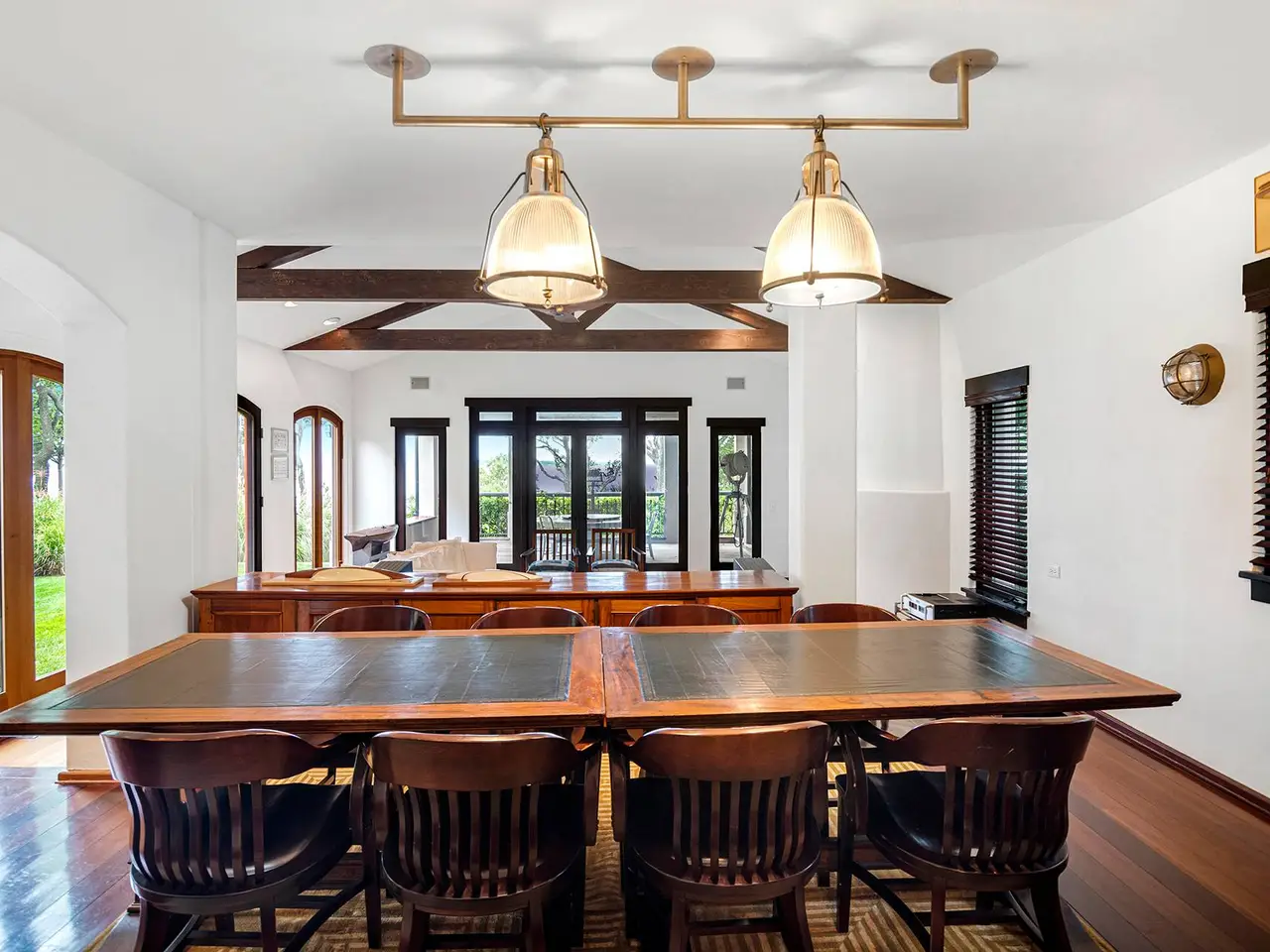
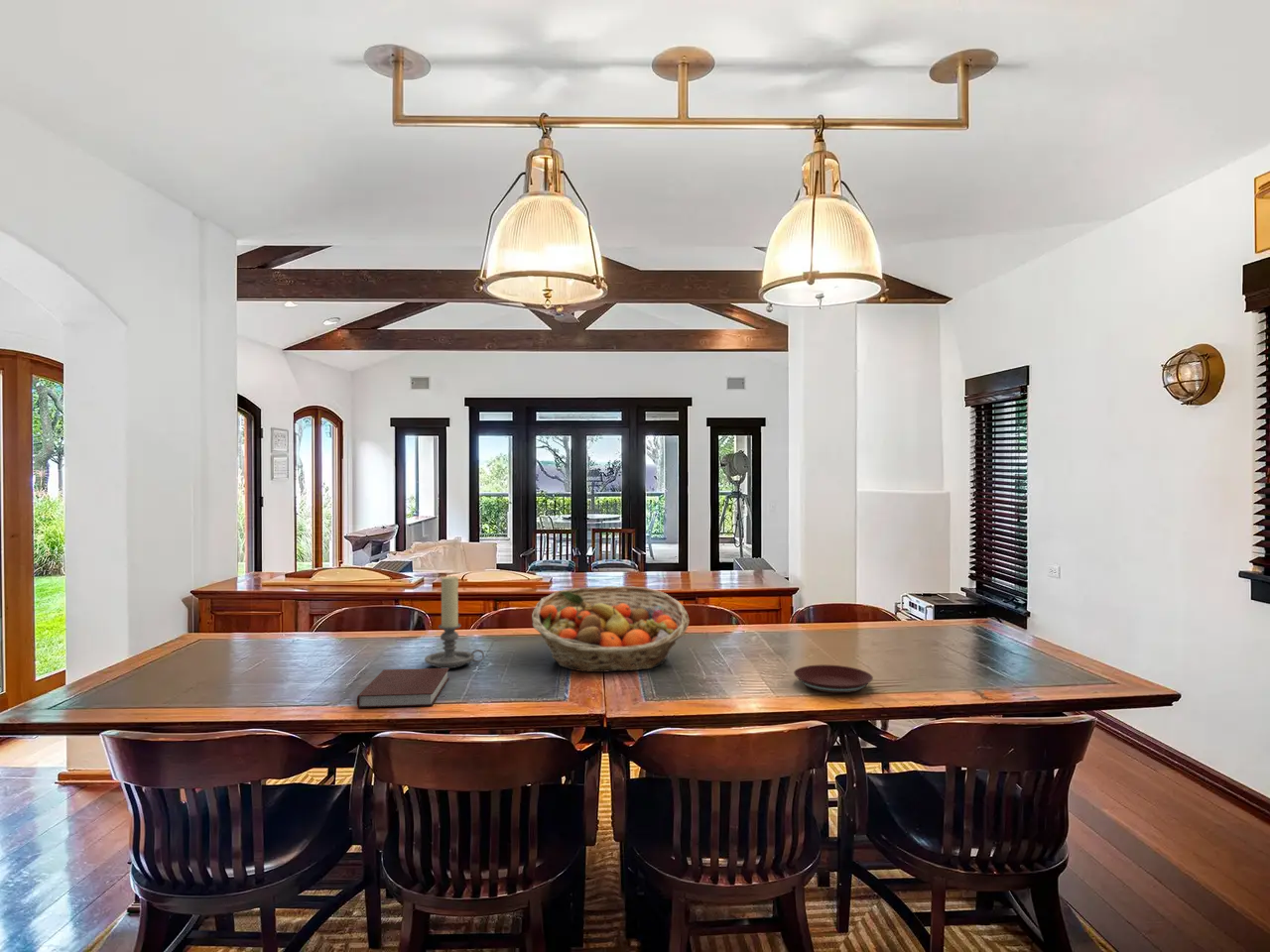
+ candle holder (454, 620)
+ plate (832, 679)
+ notebook (406, 686)
+ fruit basket (610, 627)
